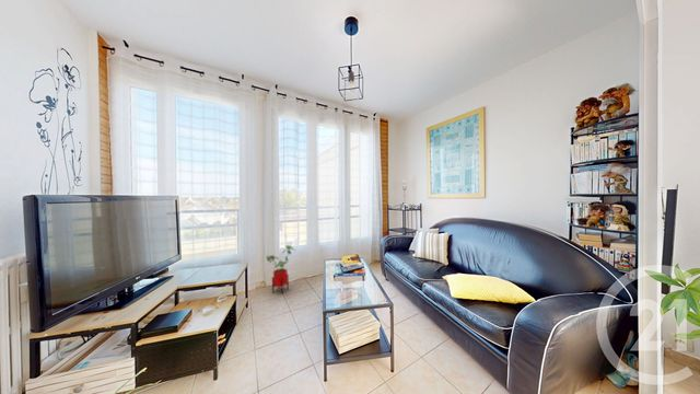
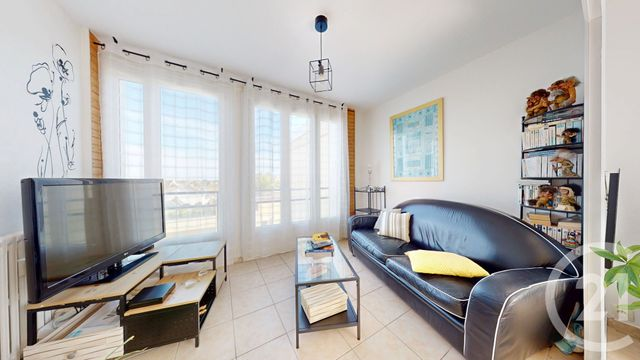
- house plant (281, 268)
